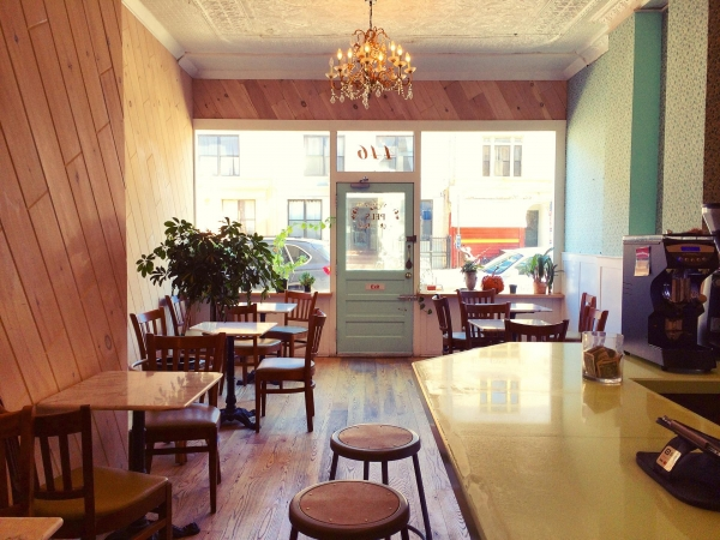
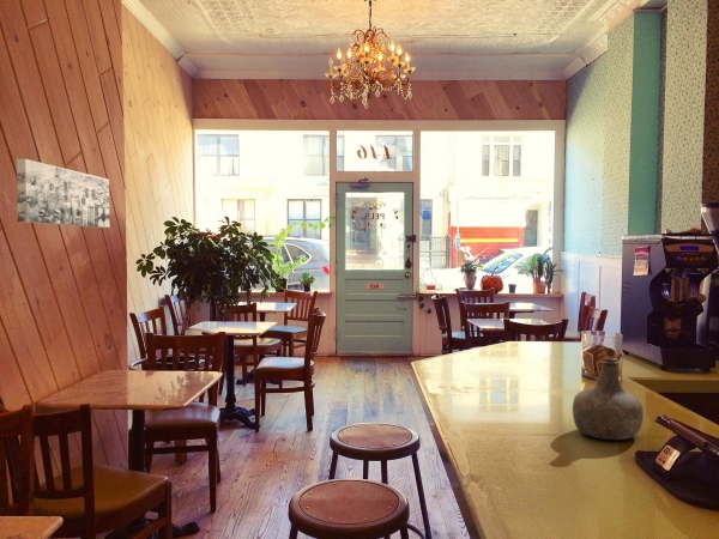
+ bottle (608, 395)
+ wall art (68, 198)
